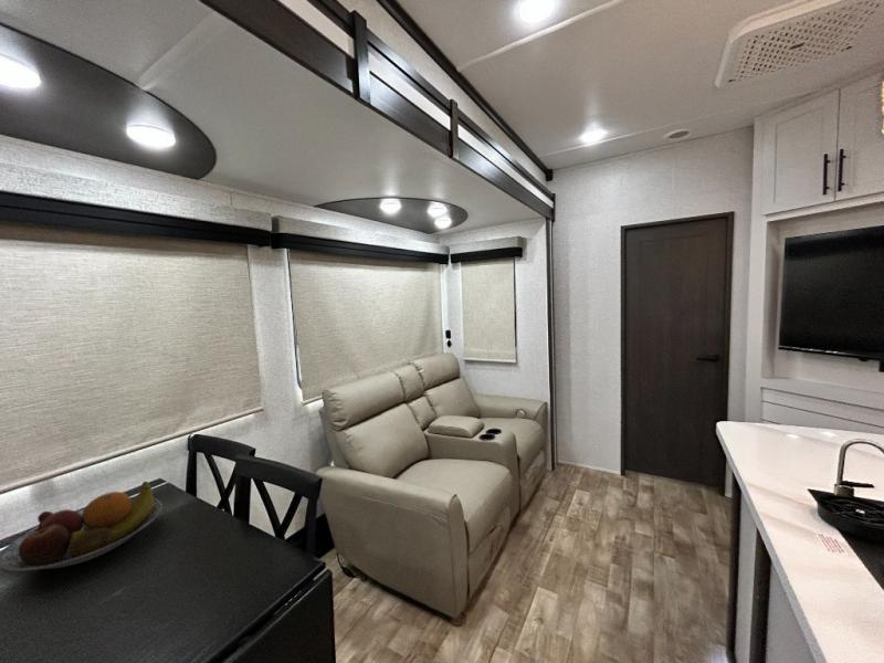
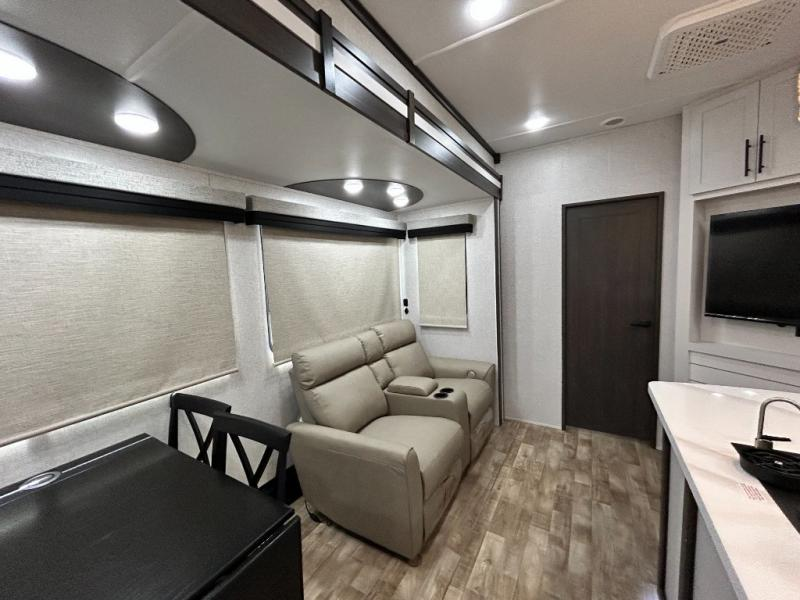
- fruit bowl (88, 523)
